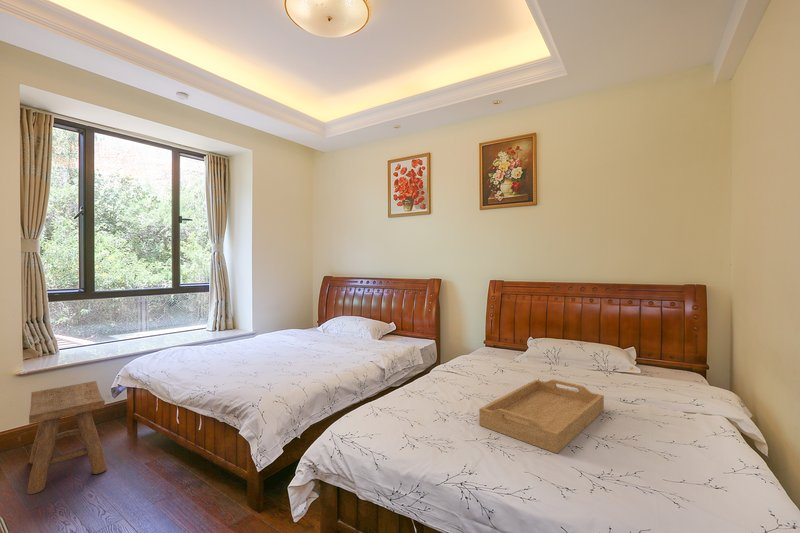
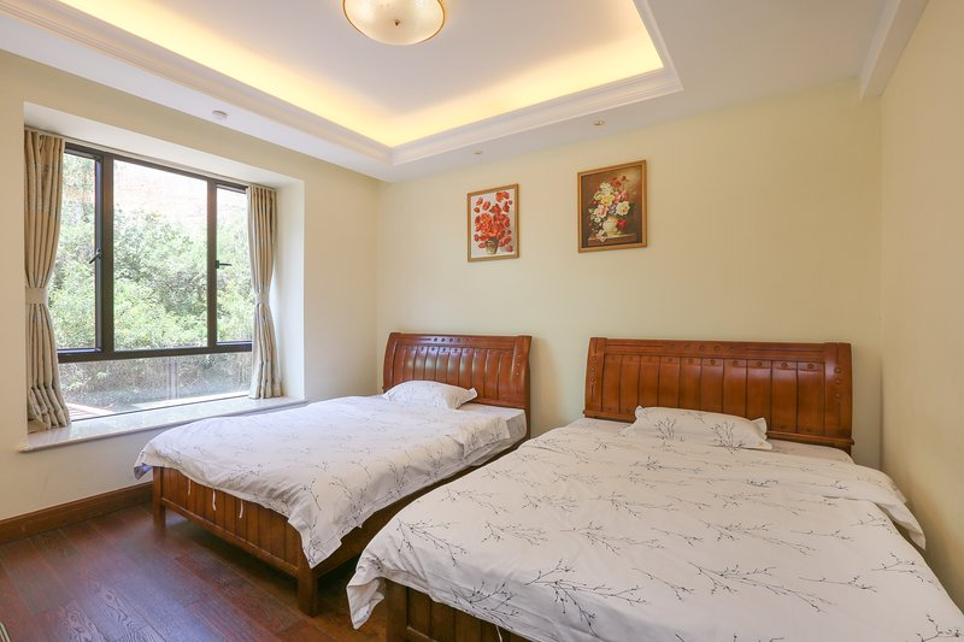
- serving tray (544, 407)
- stool (67, 431)
